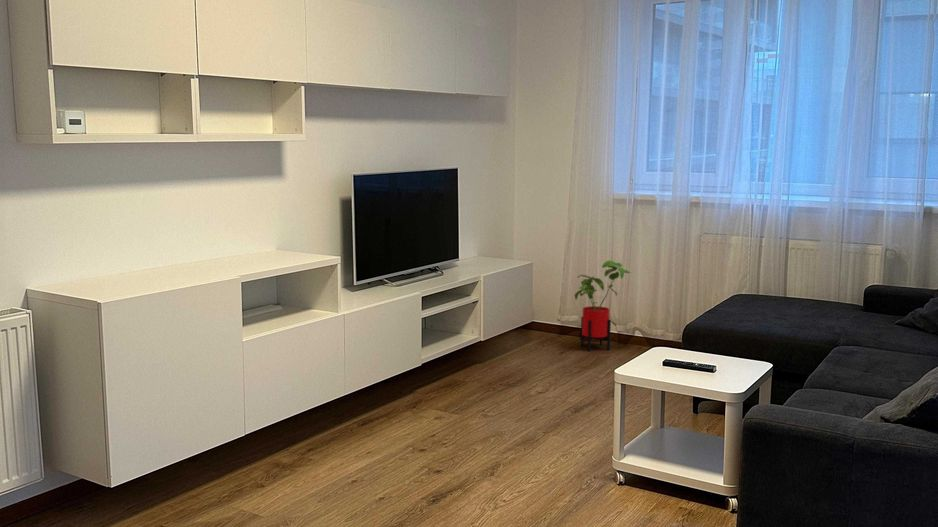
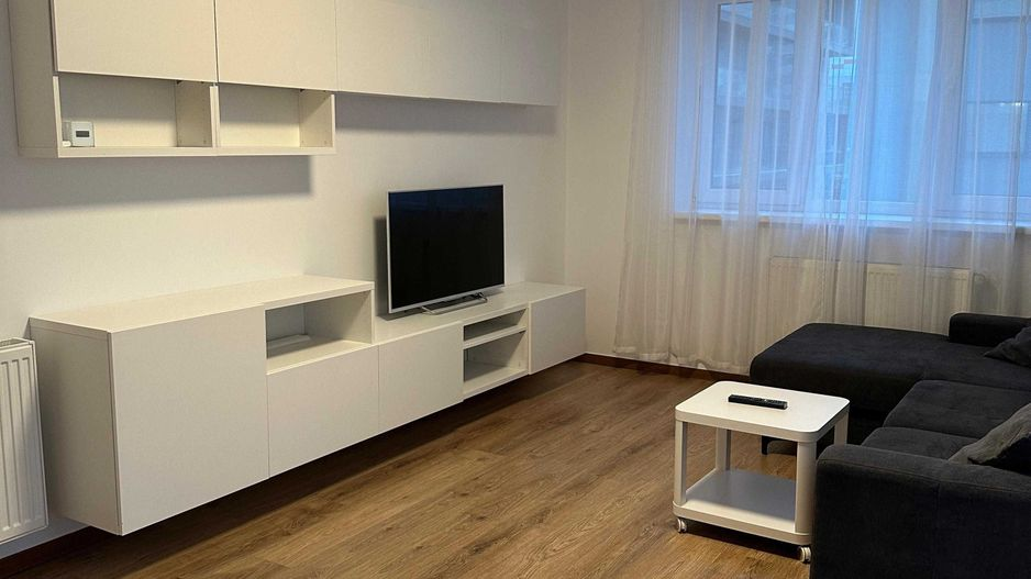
- house plant (600, 305)
